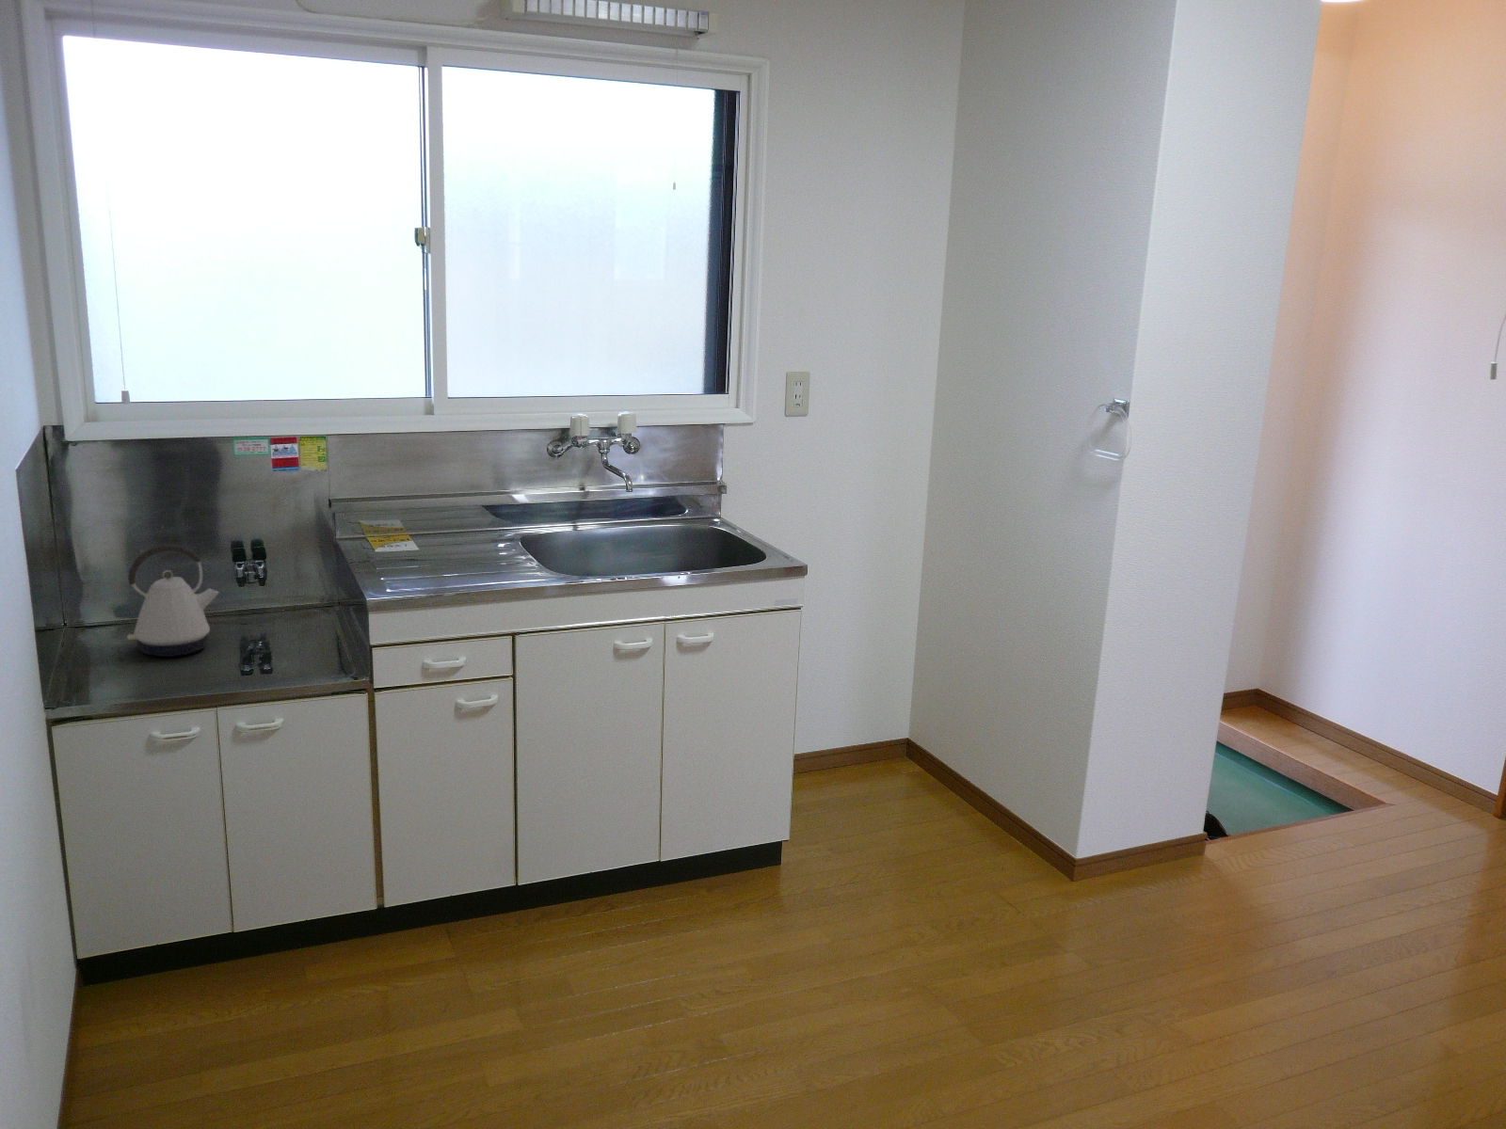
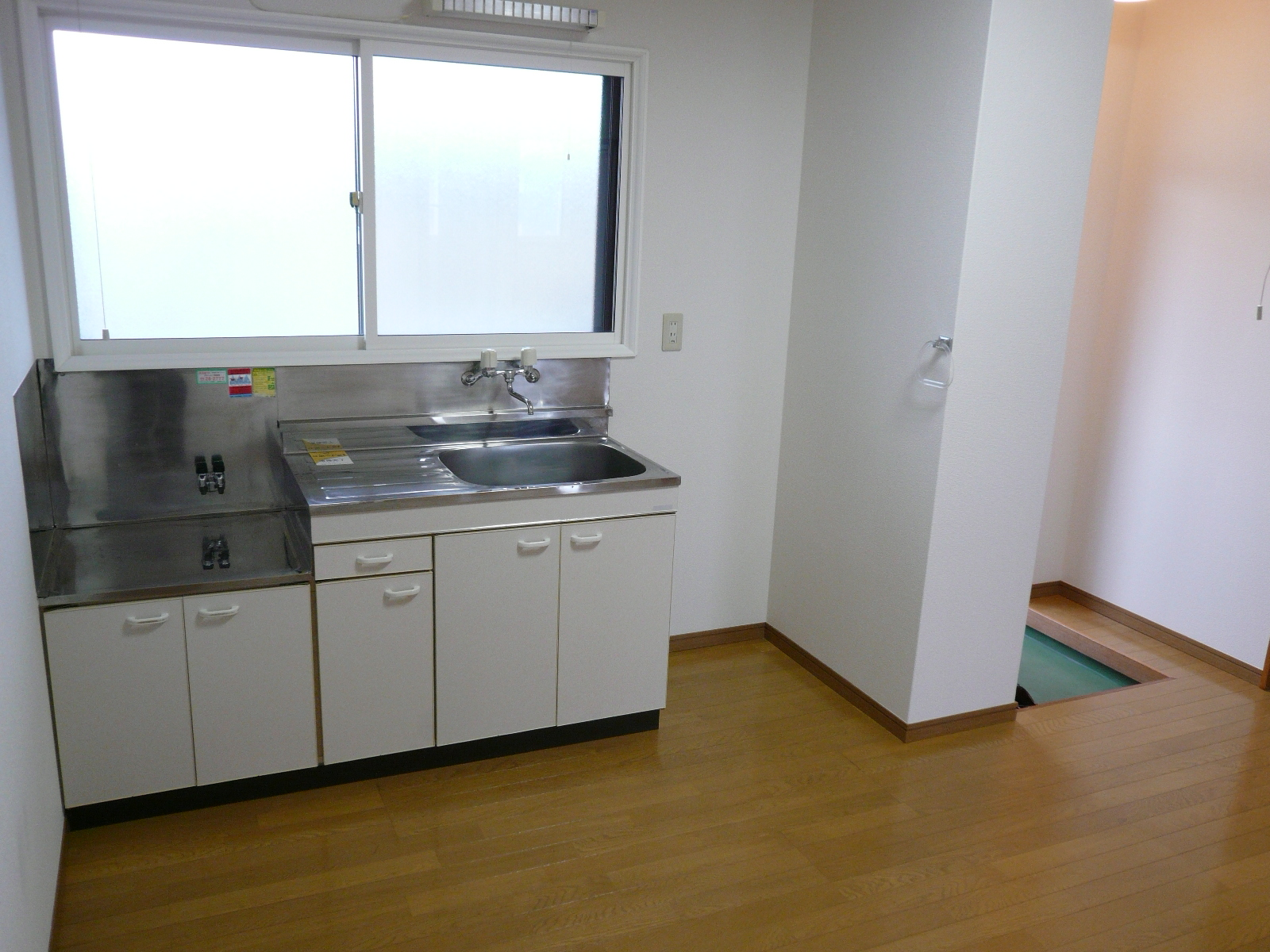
- kettle (172, 597)
